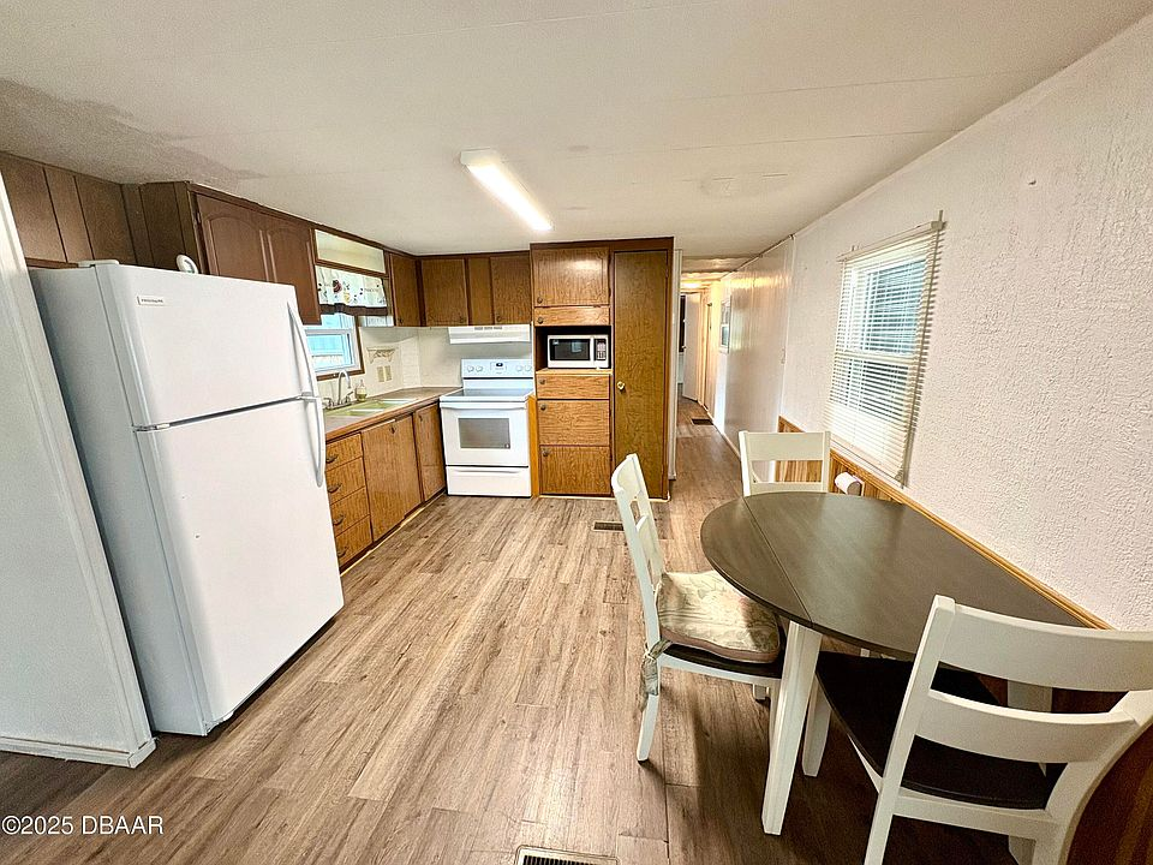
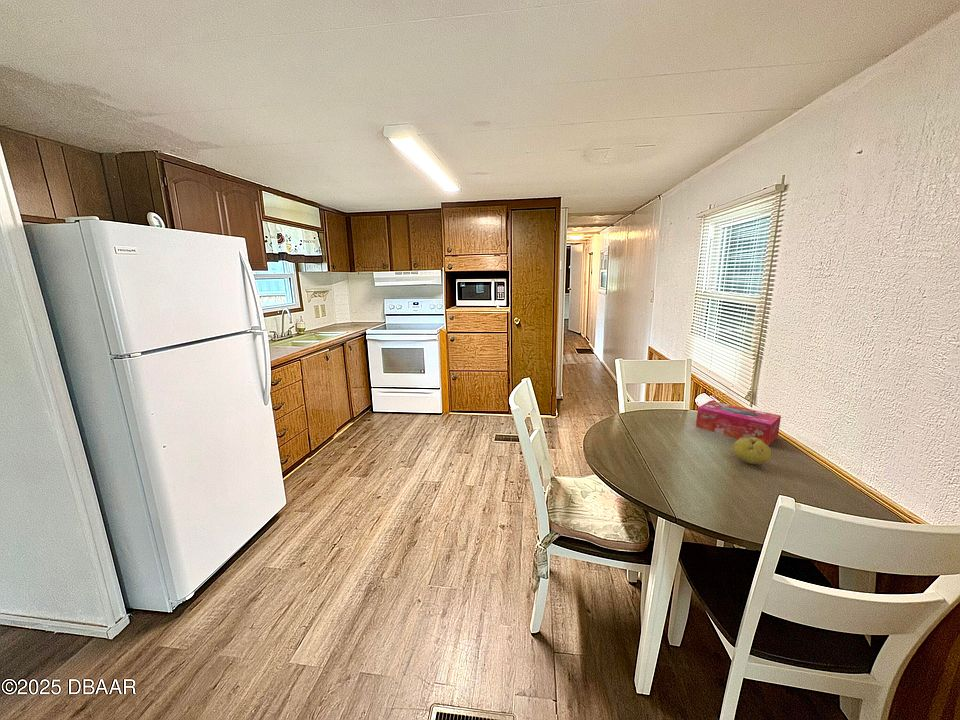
+ tissue box (736, 421)
+ fruit (752, 450)
